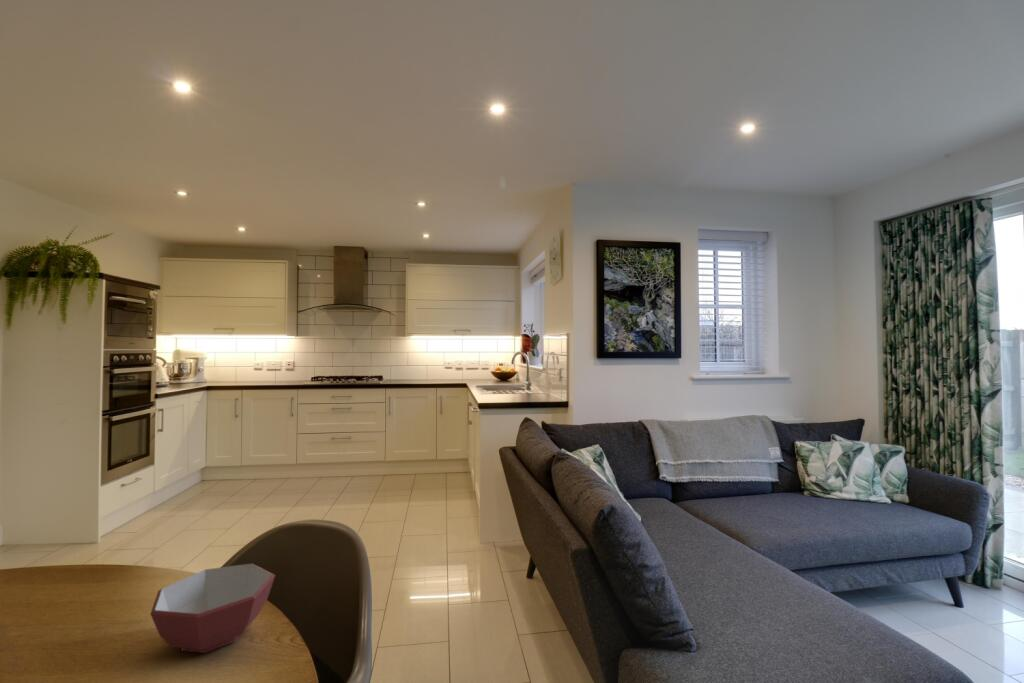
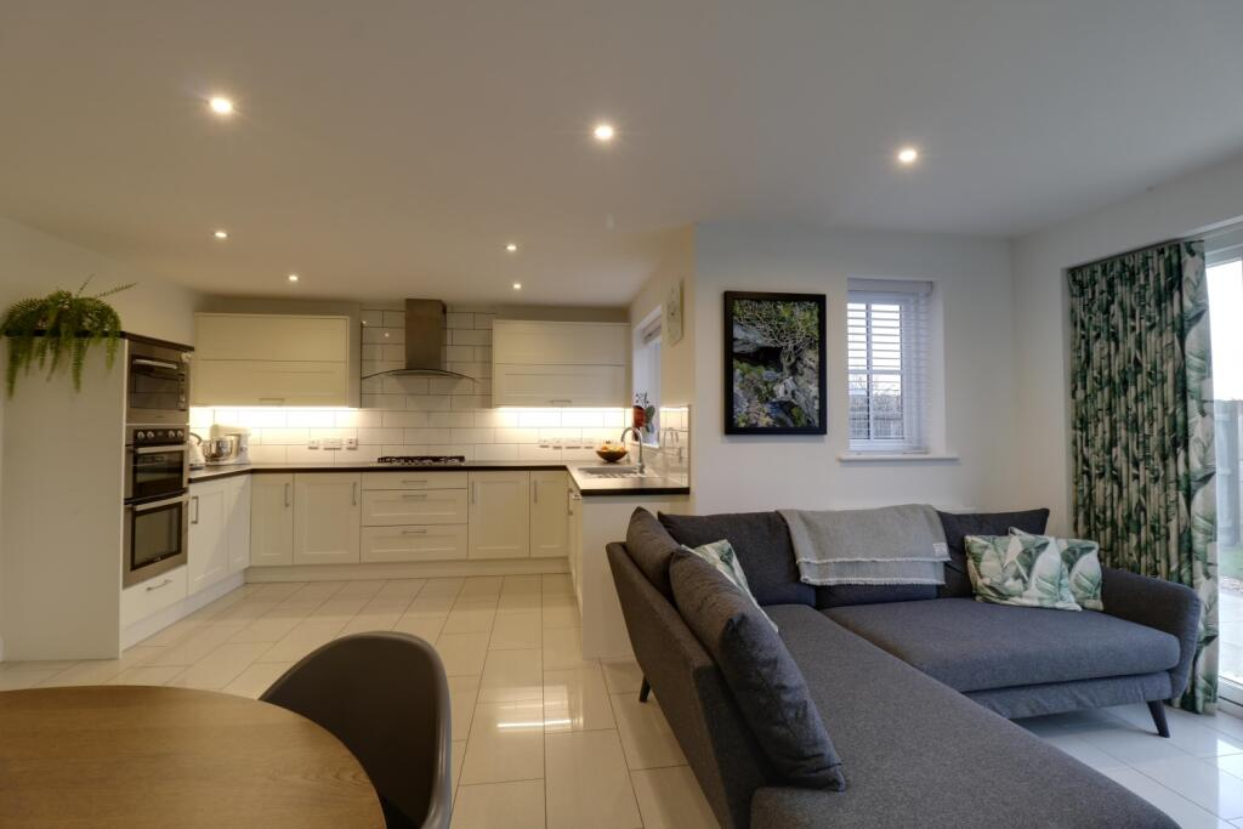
- bowl (216, 609)
